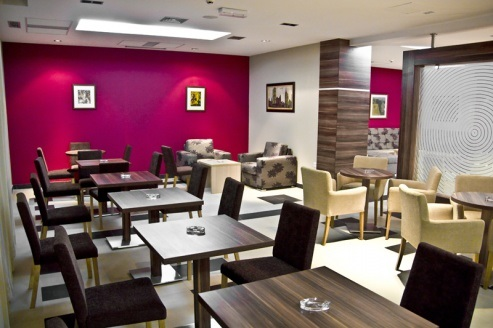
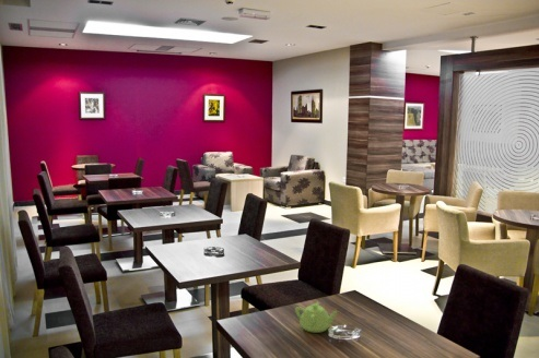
+ teapot (315, 315)
